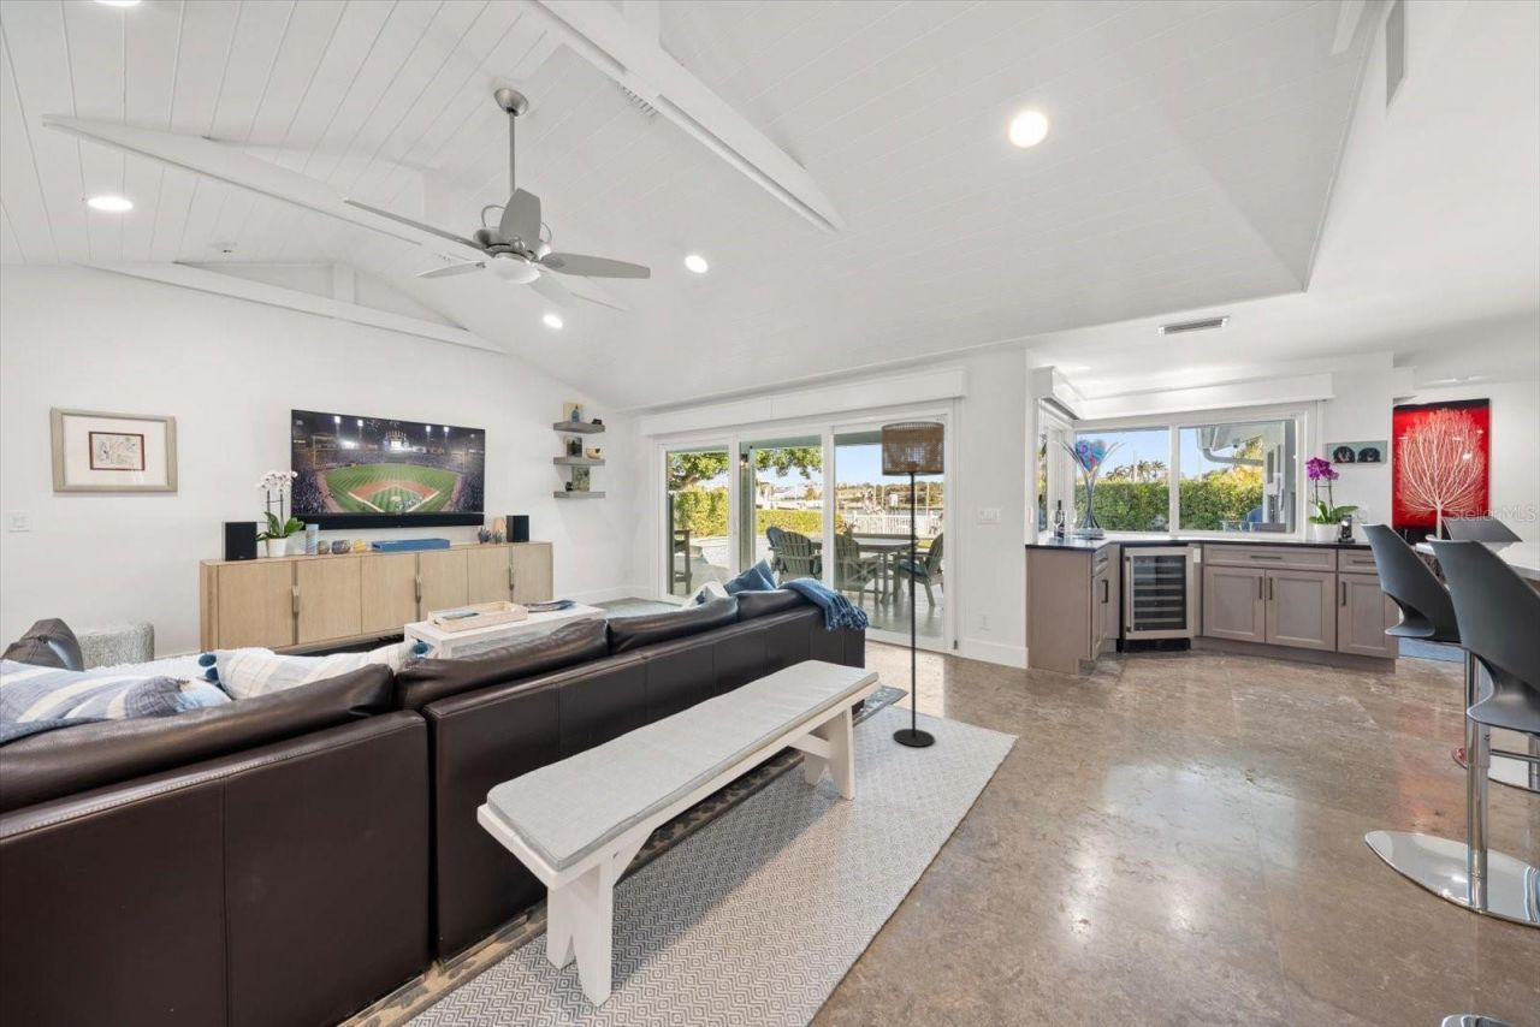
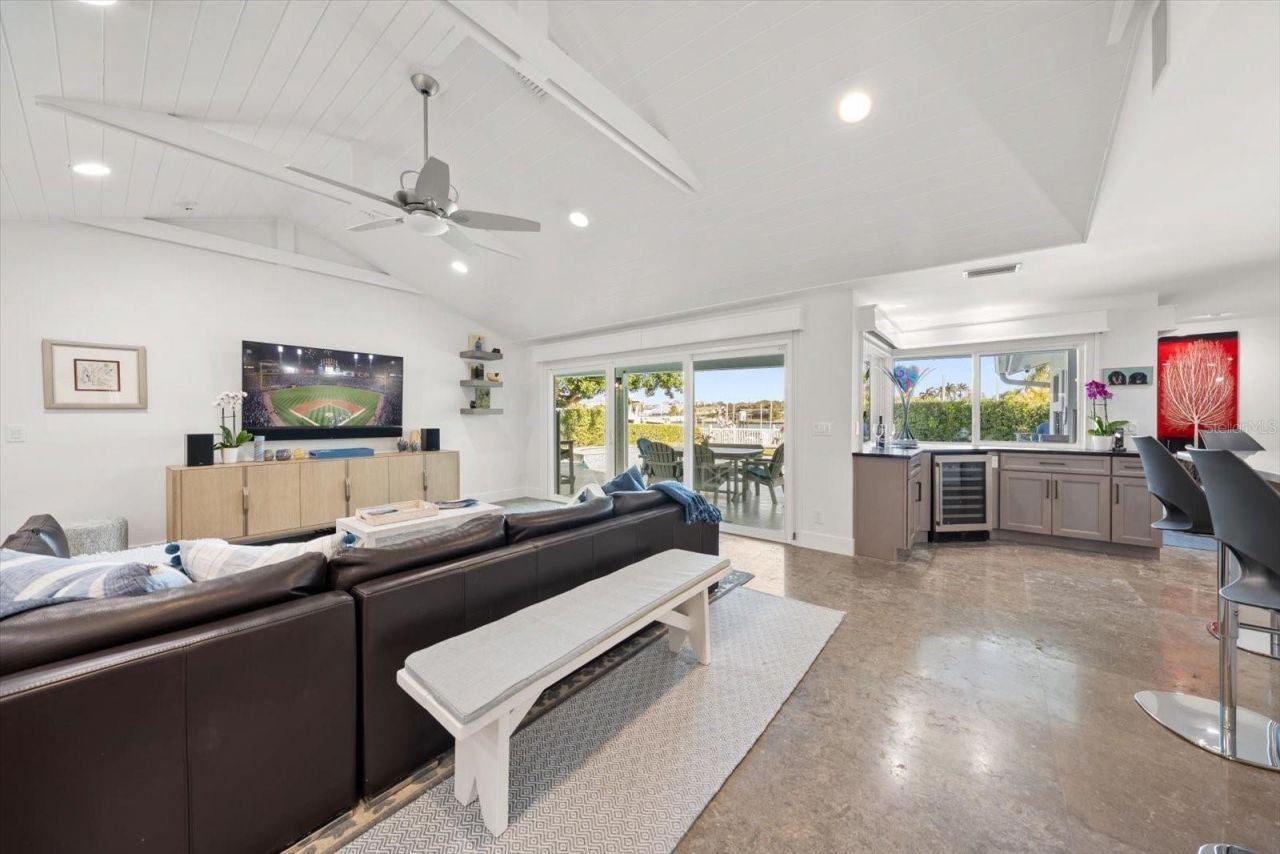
- floor lamp (912, 582)
